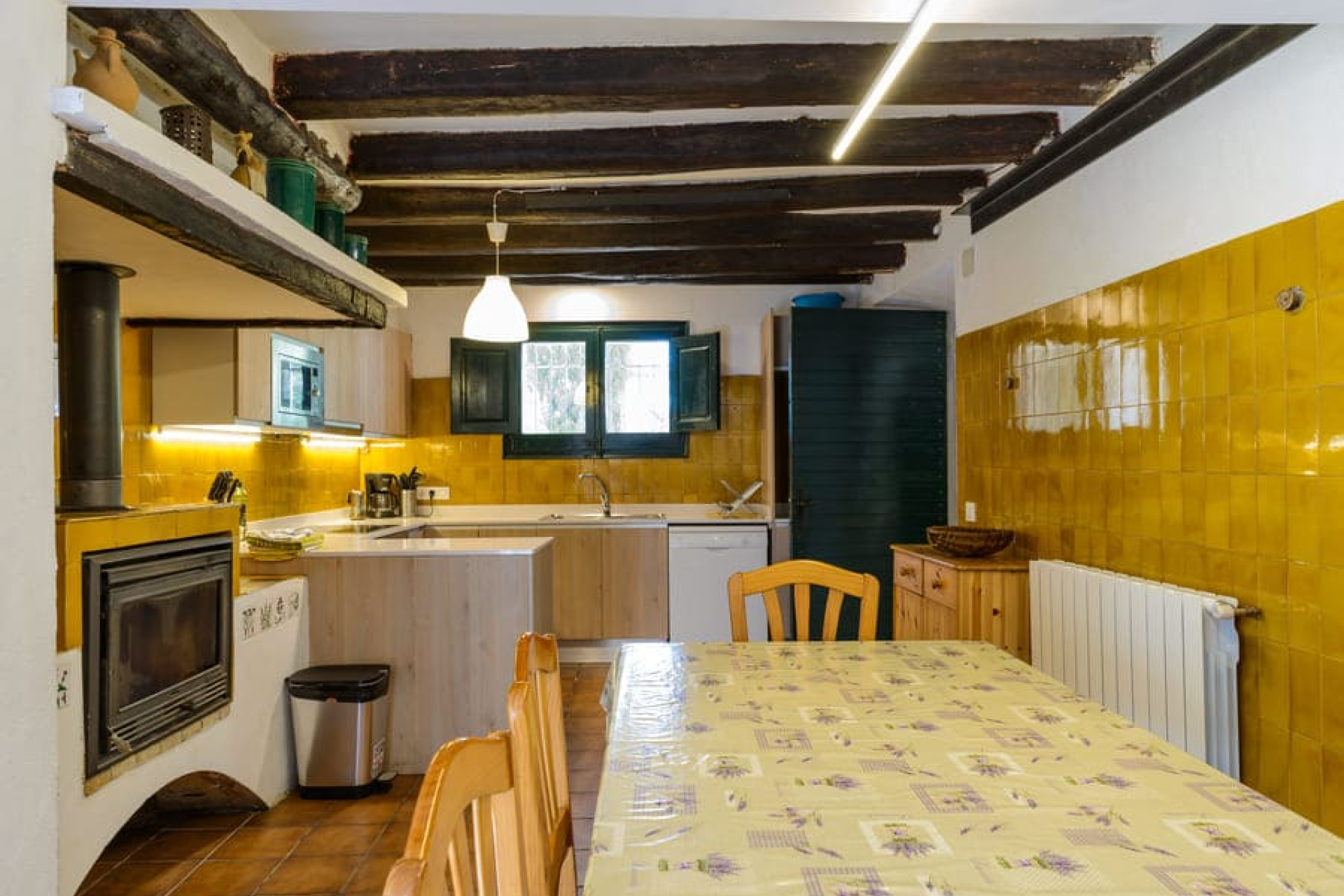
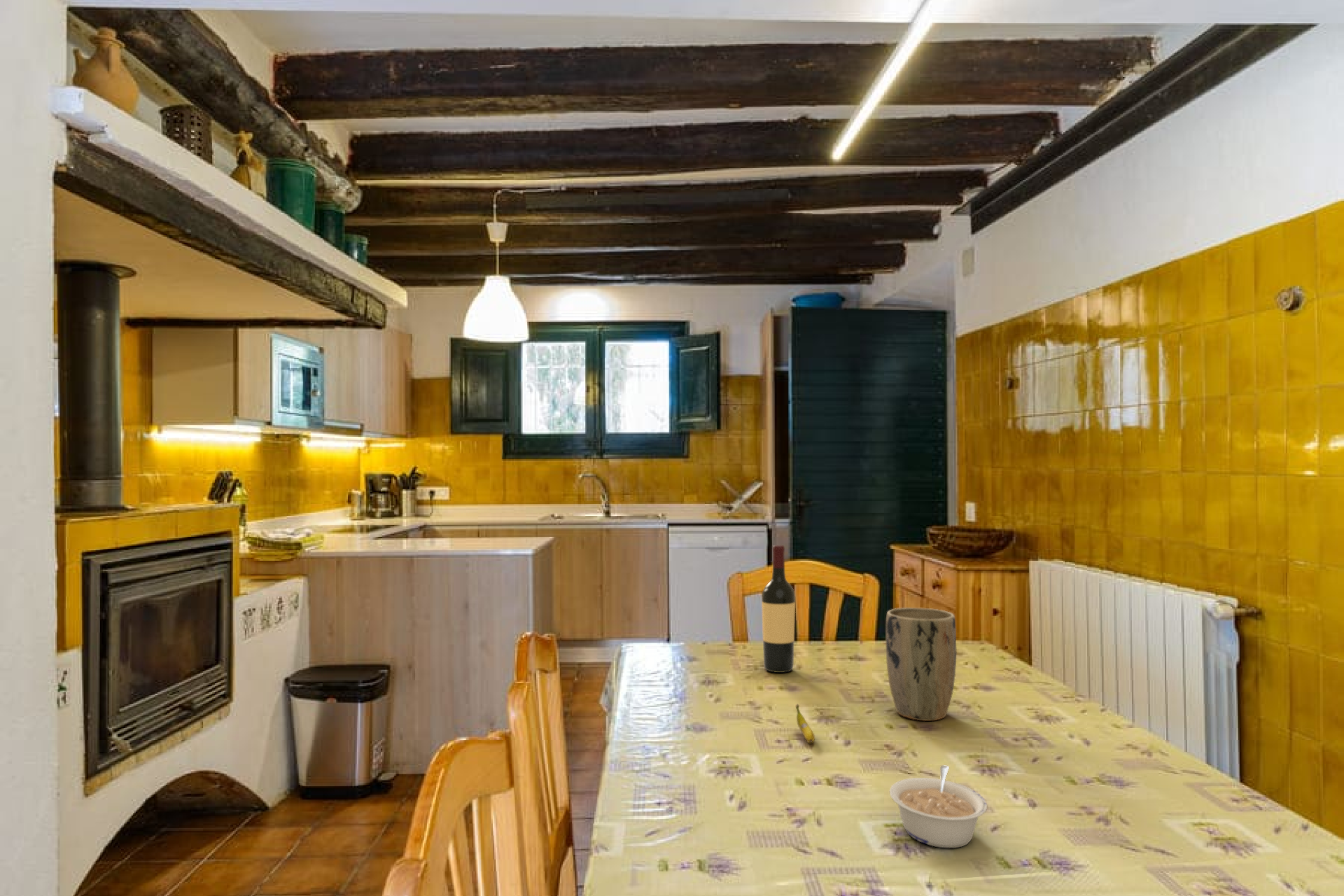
+ wine bottle (778, 607)
+ plant pot (920, 663)
+ legume (935, 809)
+ fruit (806, 724)
